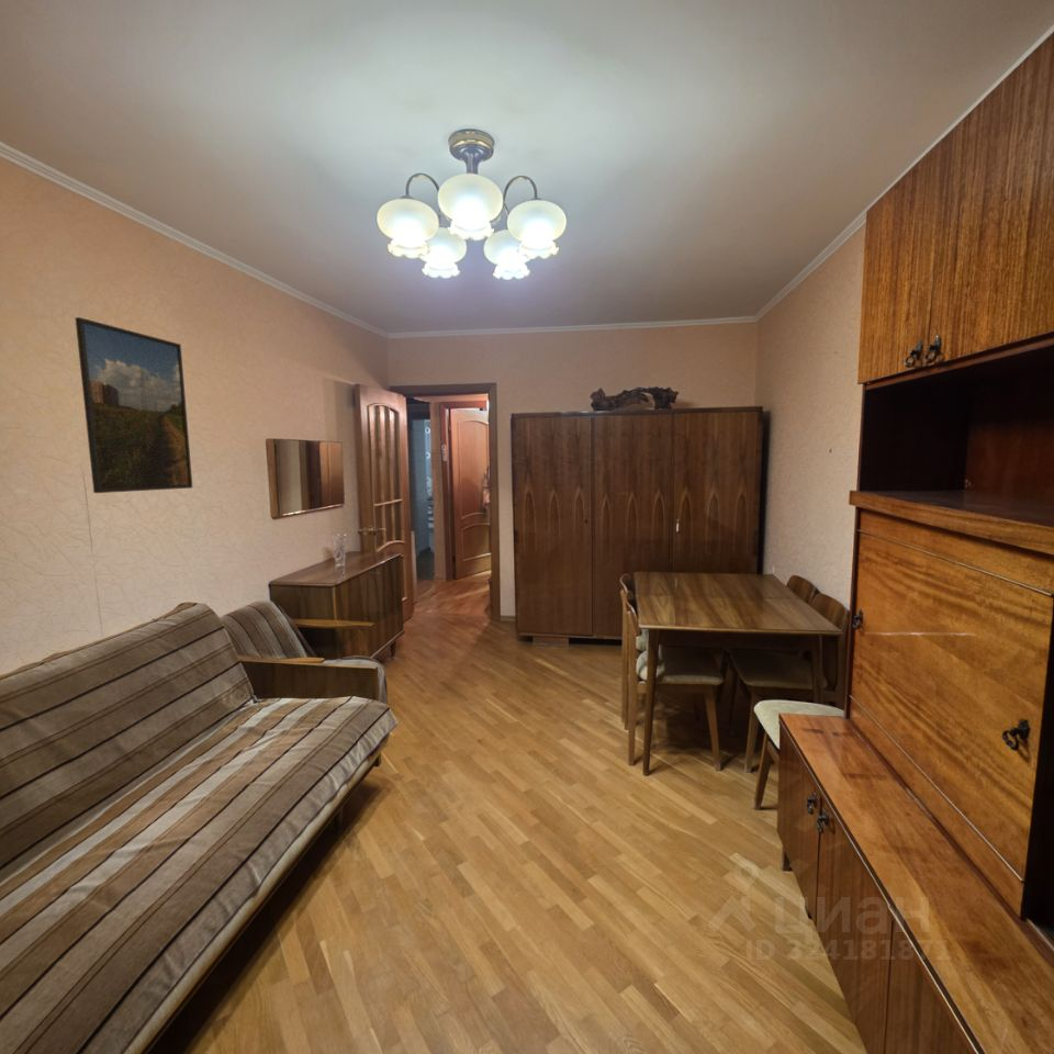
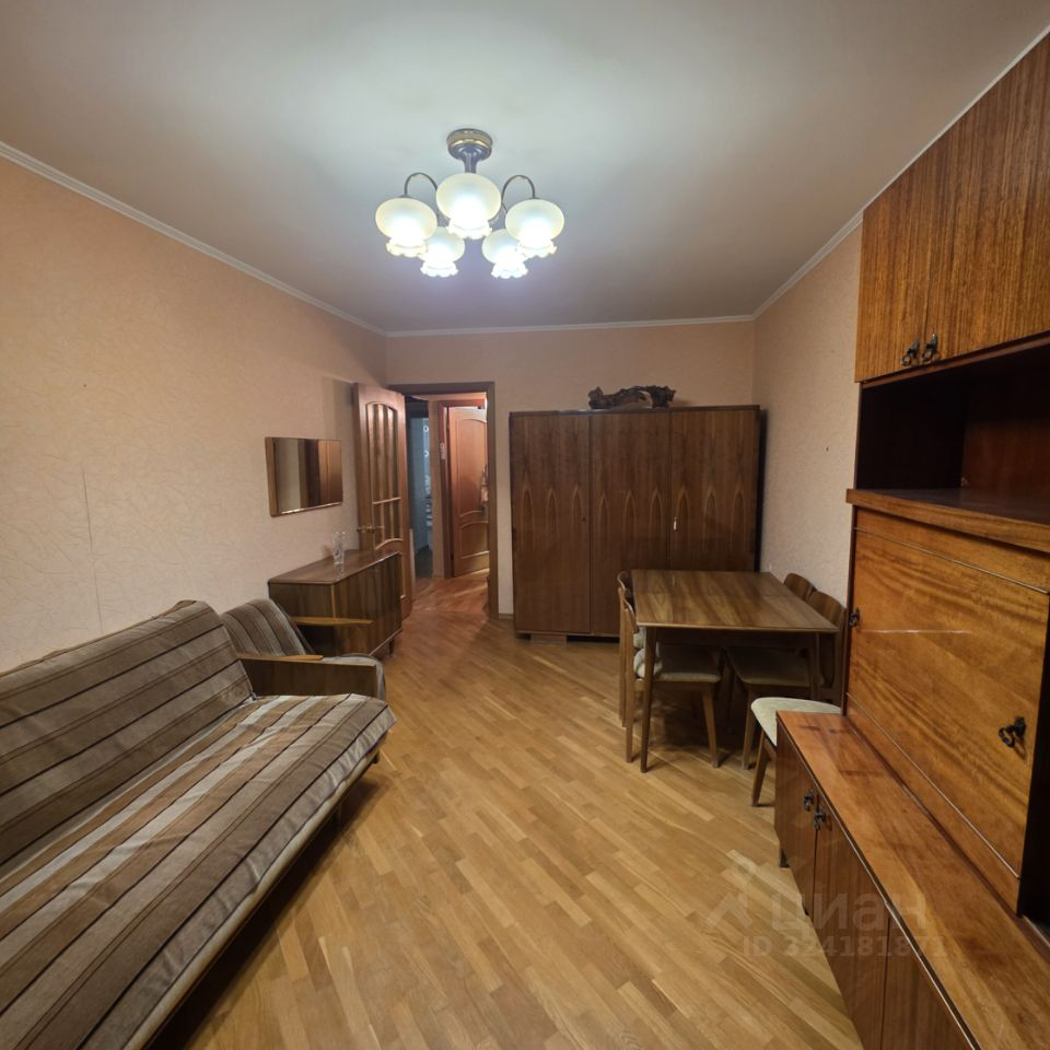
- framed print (141, 412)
